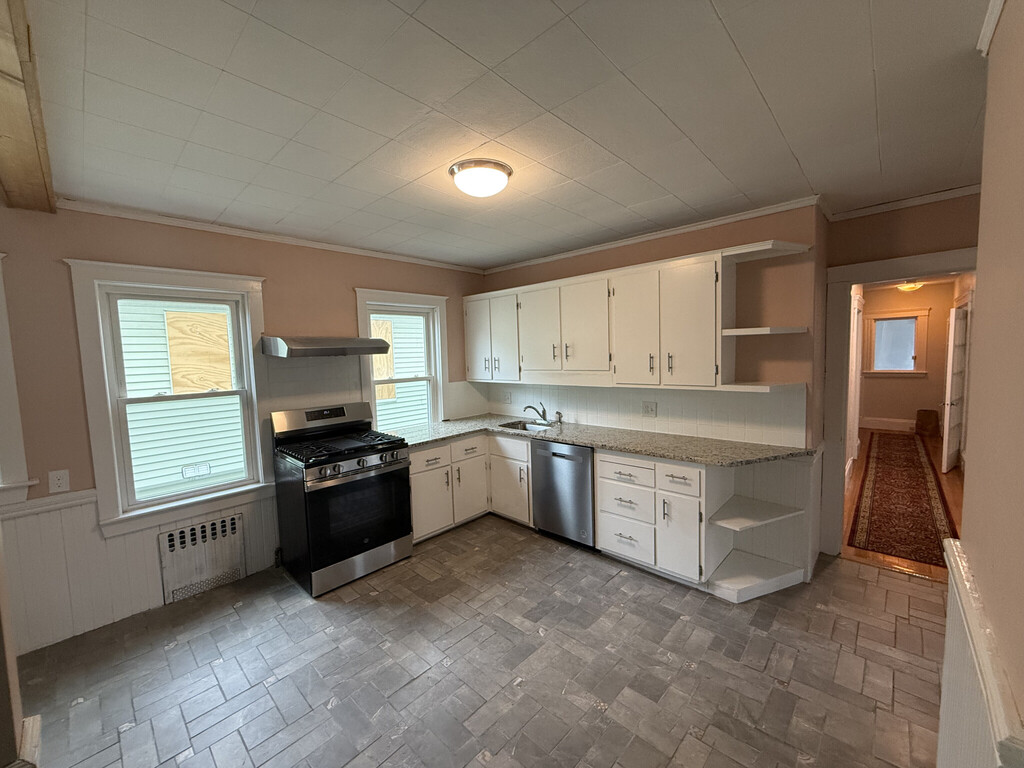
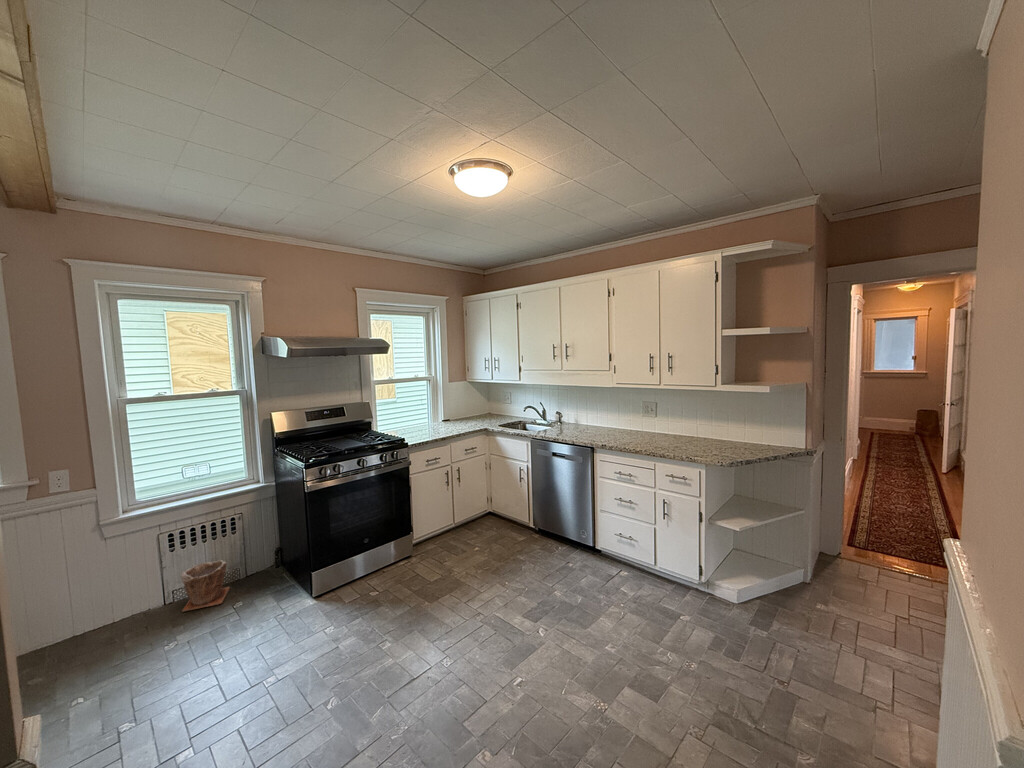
+ plant pot (205, 582)
